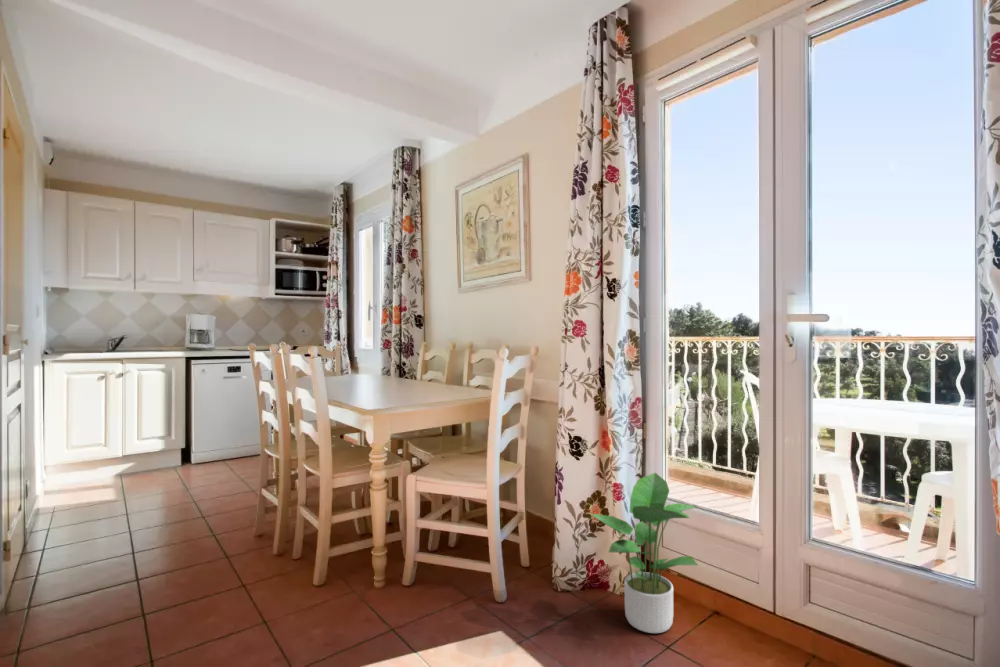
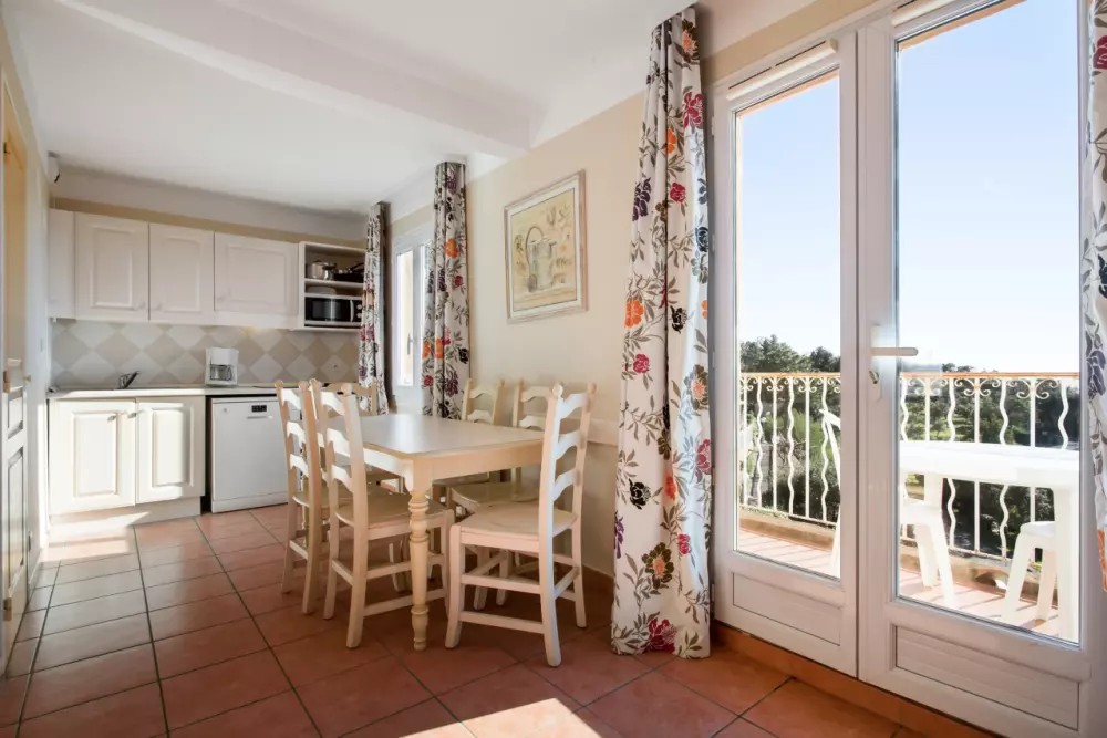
- potted plant (642, 553)
